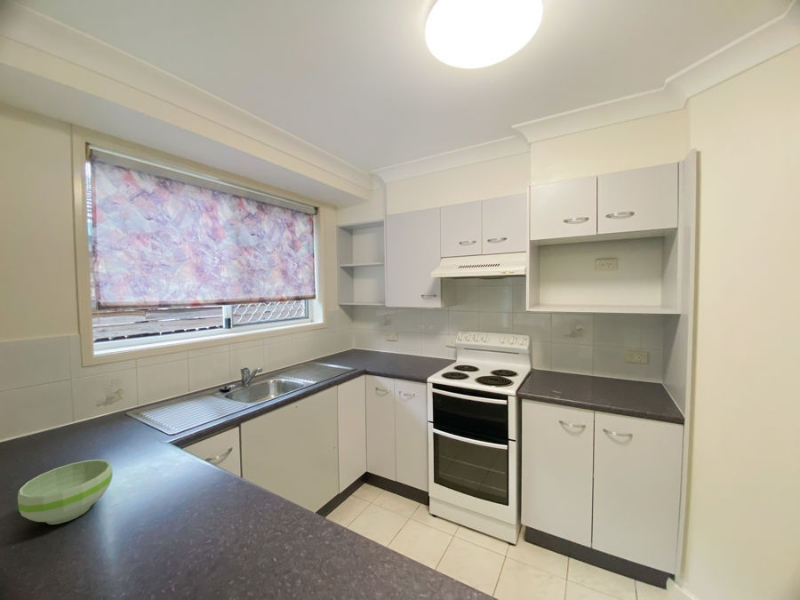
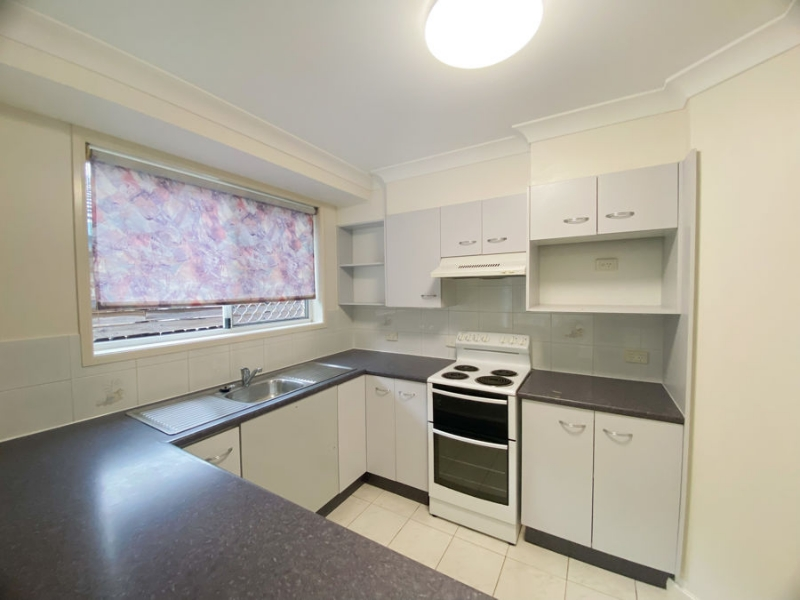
- bowl (68, 494)
